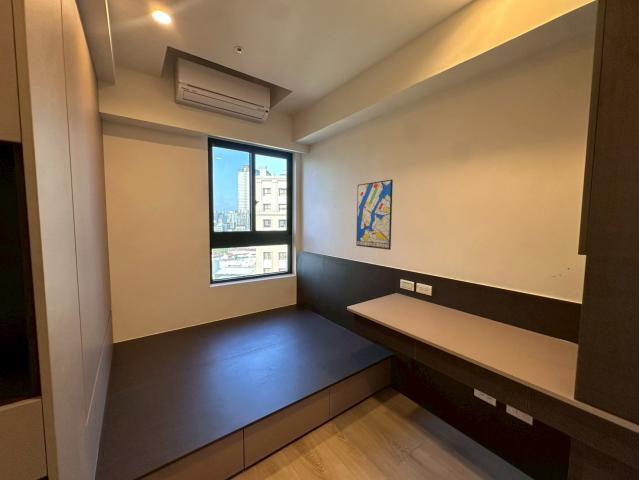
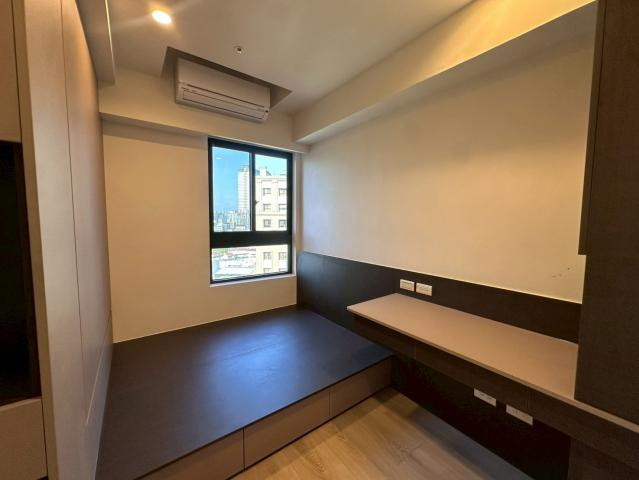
- wall art (373, 215)
